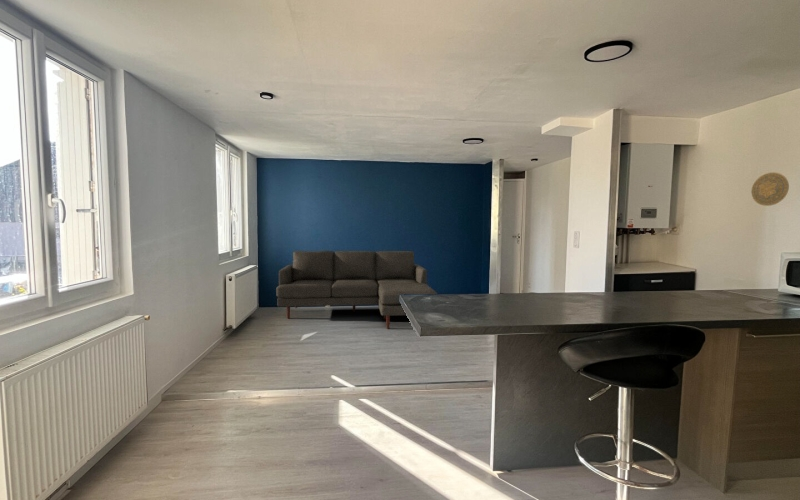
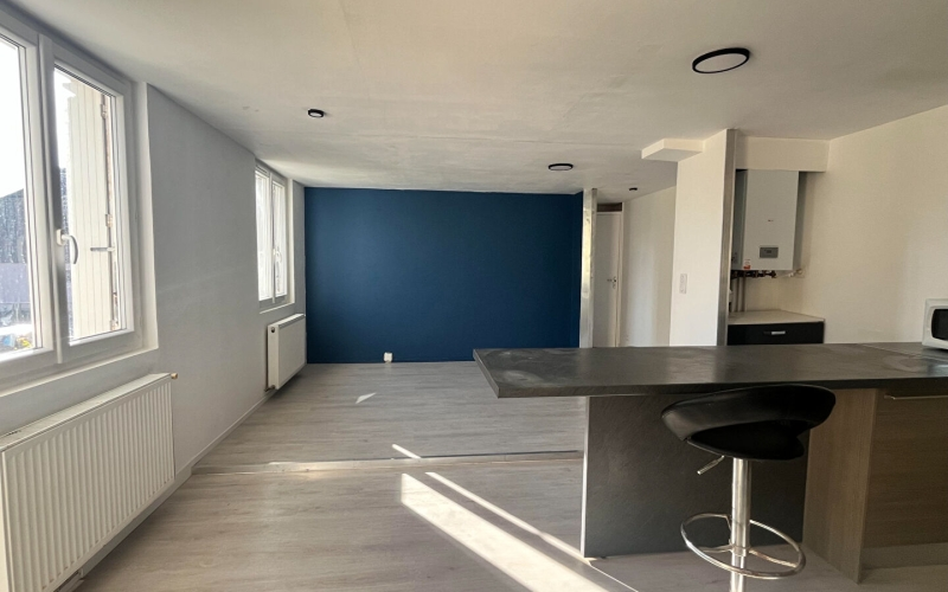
- decorative plate (768, 189)
- sofa (354, 285)
